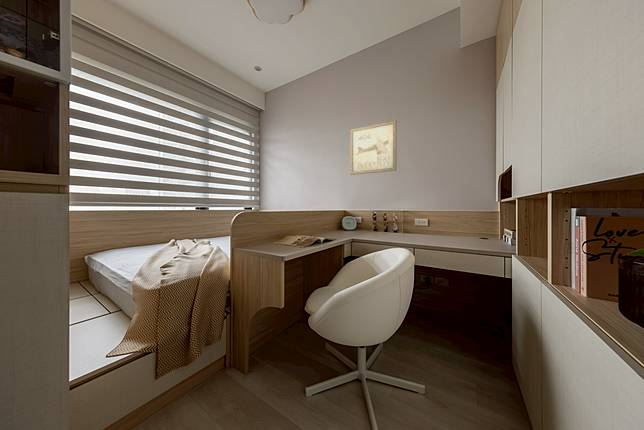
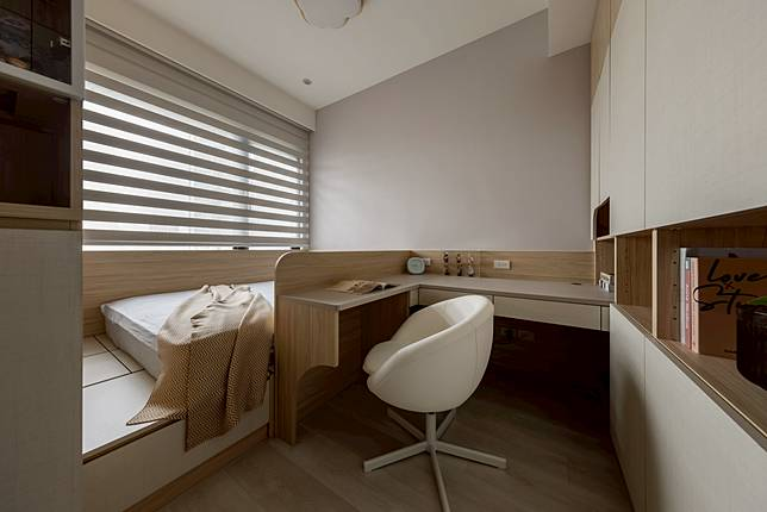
- wall art (372, 149)
